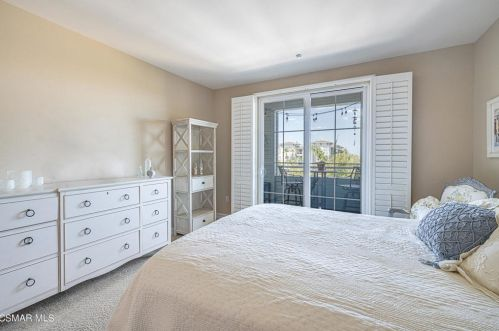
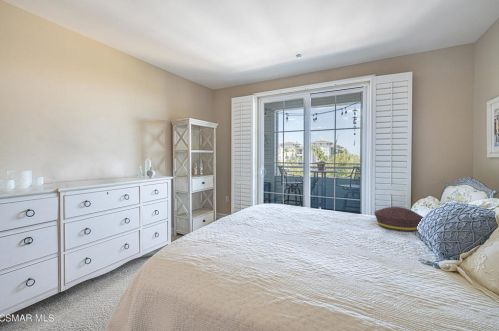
+ cushion (397, 217)
